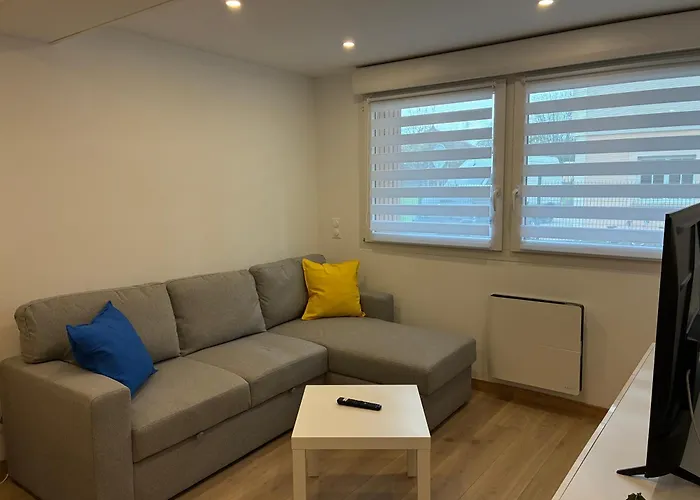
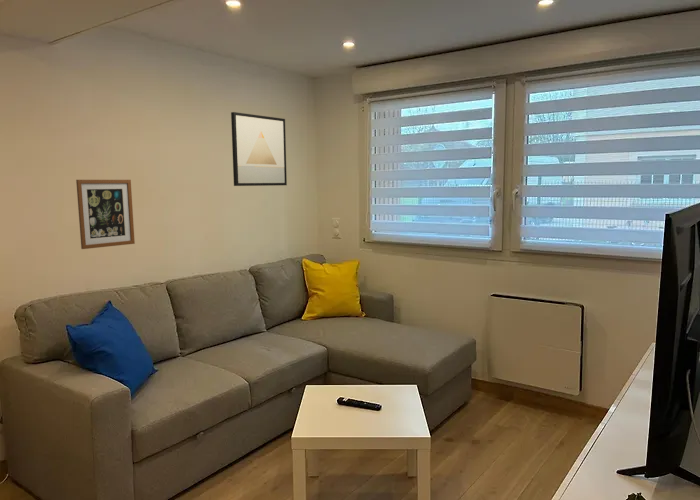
+ wall art (260, 151)
+ wall art (106, 213)
